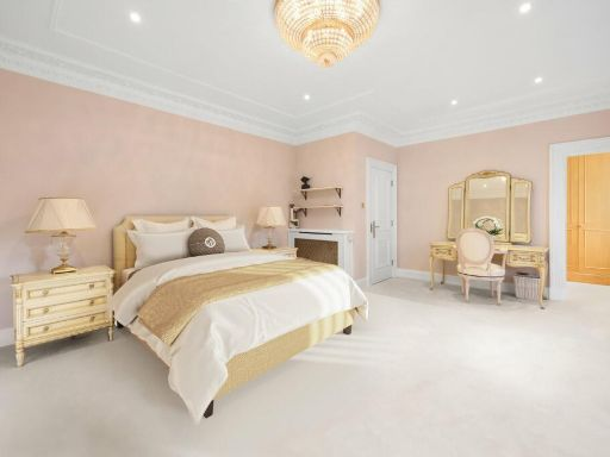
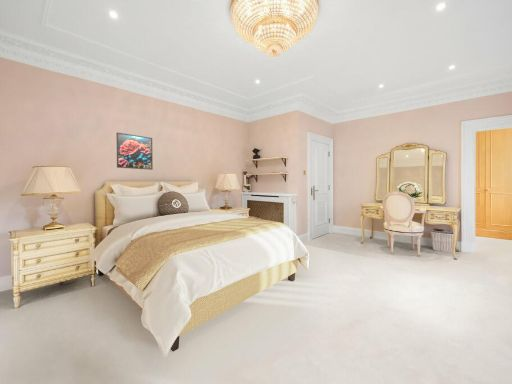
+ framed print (135, 152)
